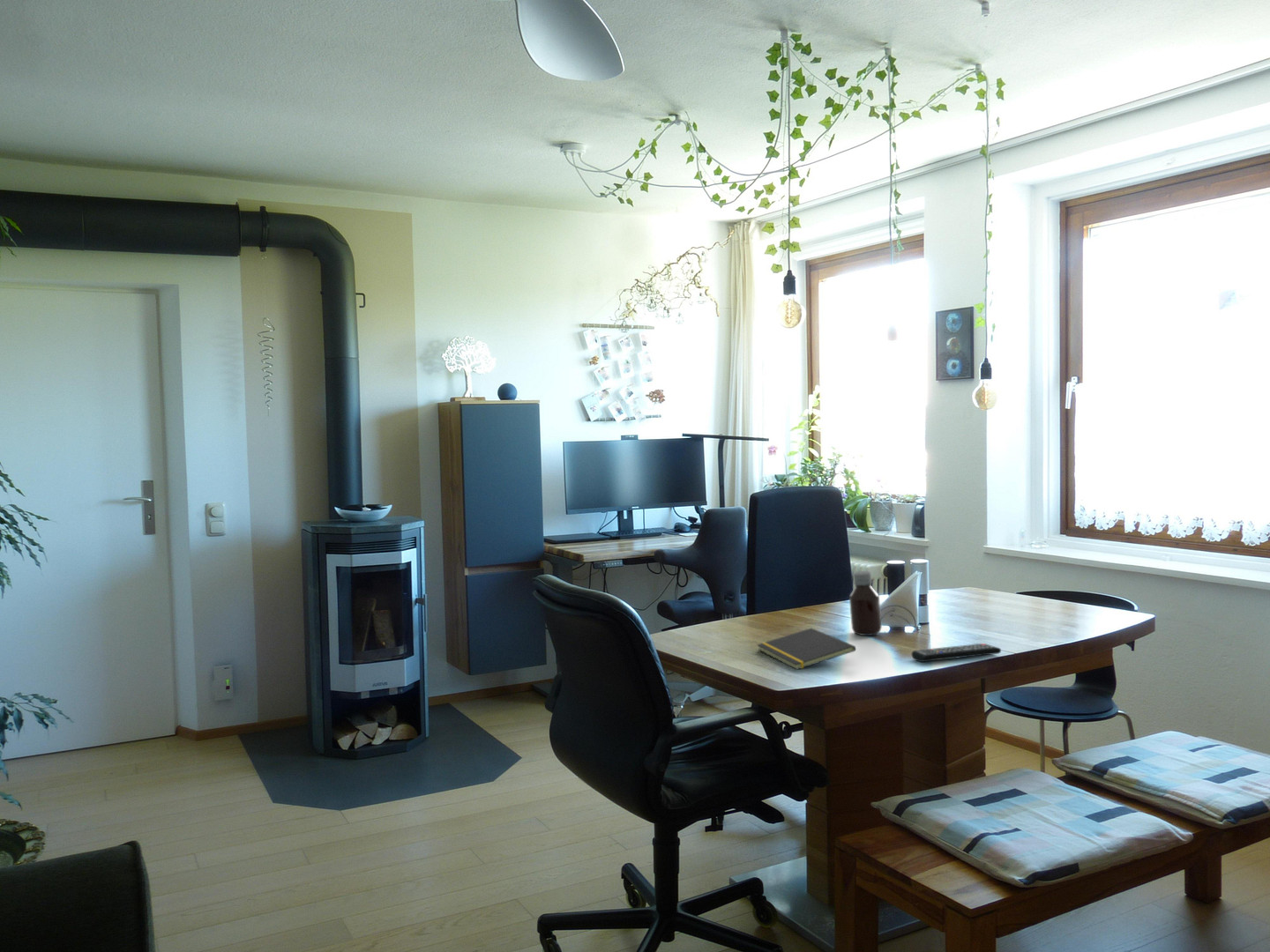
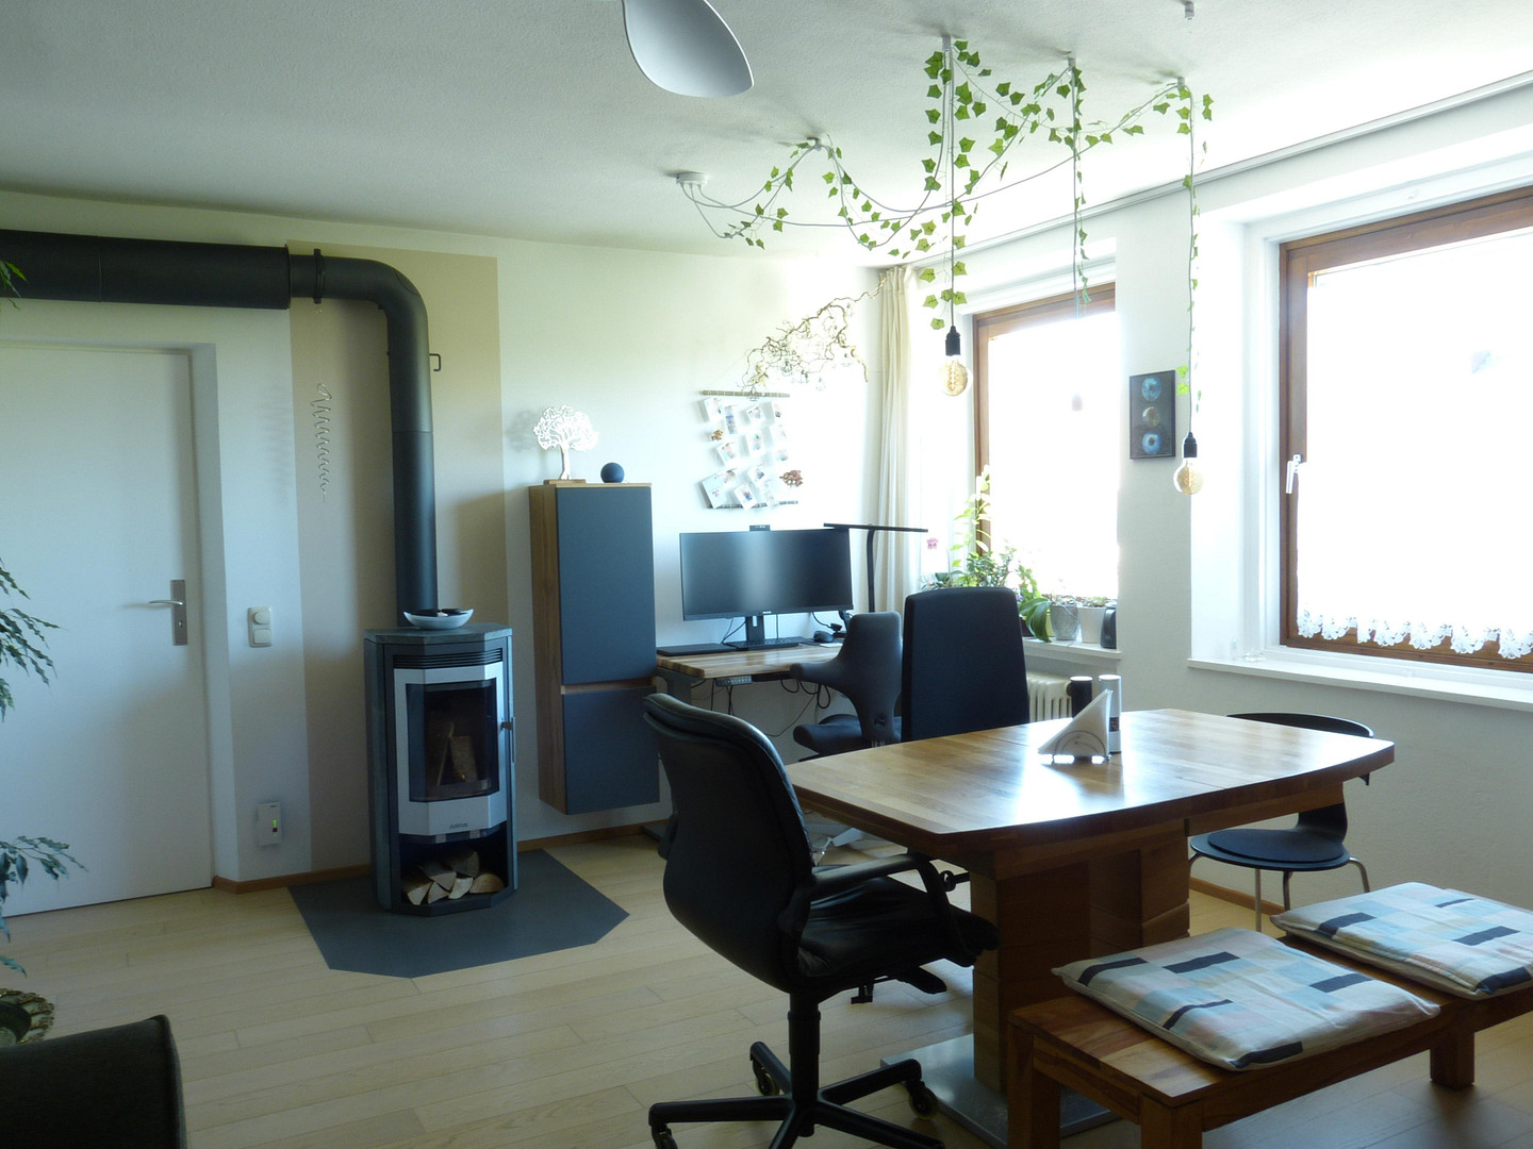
- remote control (956, 652)
- bottle (865, 602)
- notepad (804, 647)
